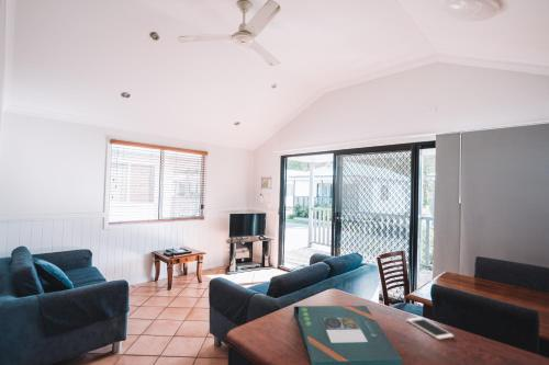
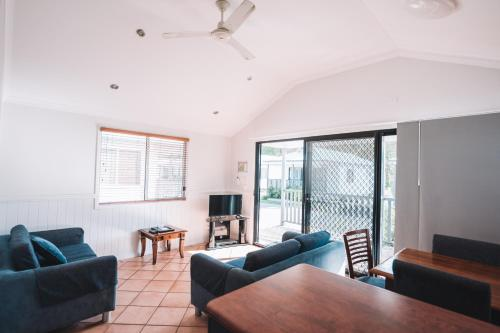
- board game (337, 324)
- cell phone (428, 327)
